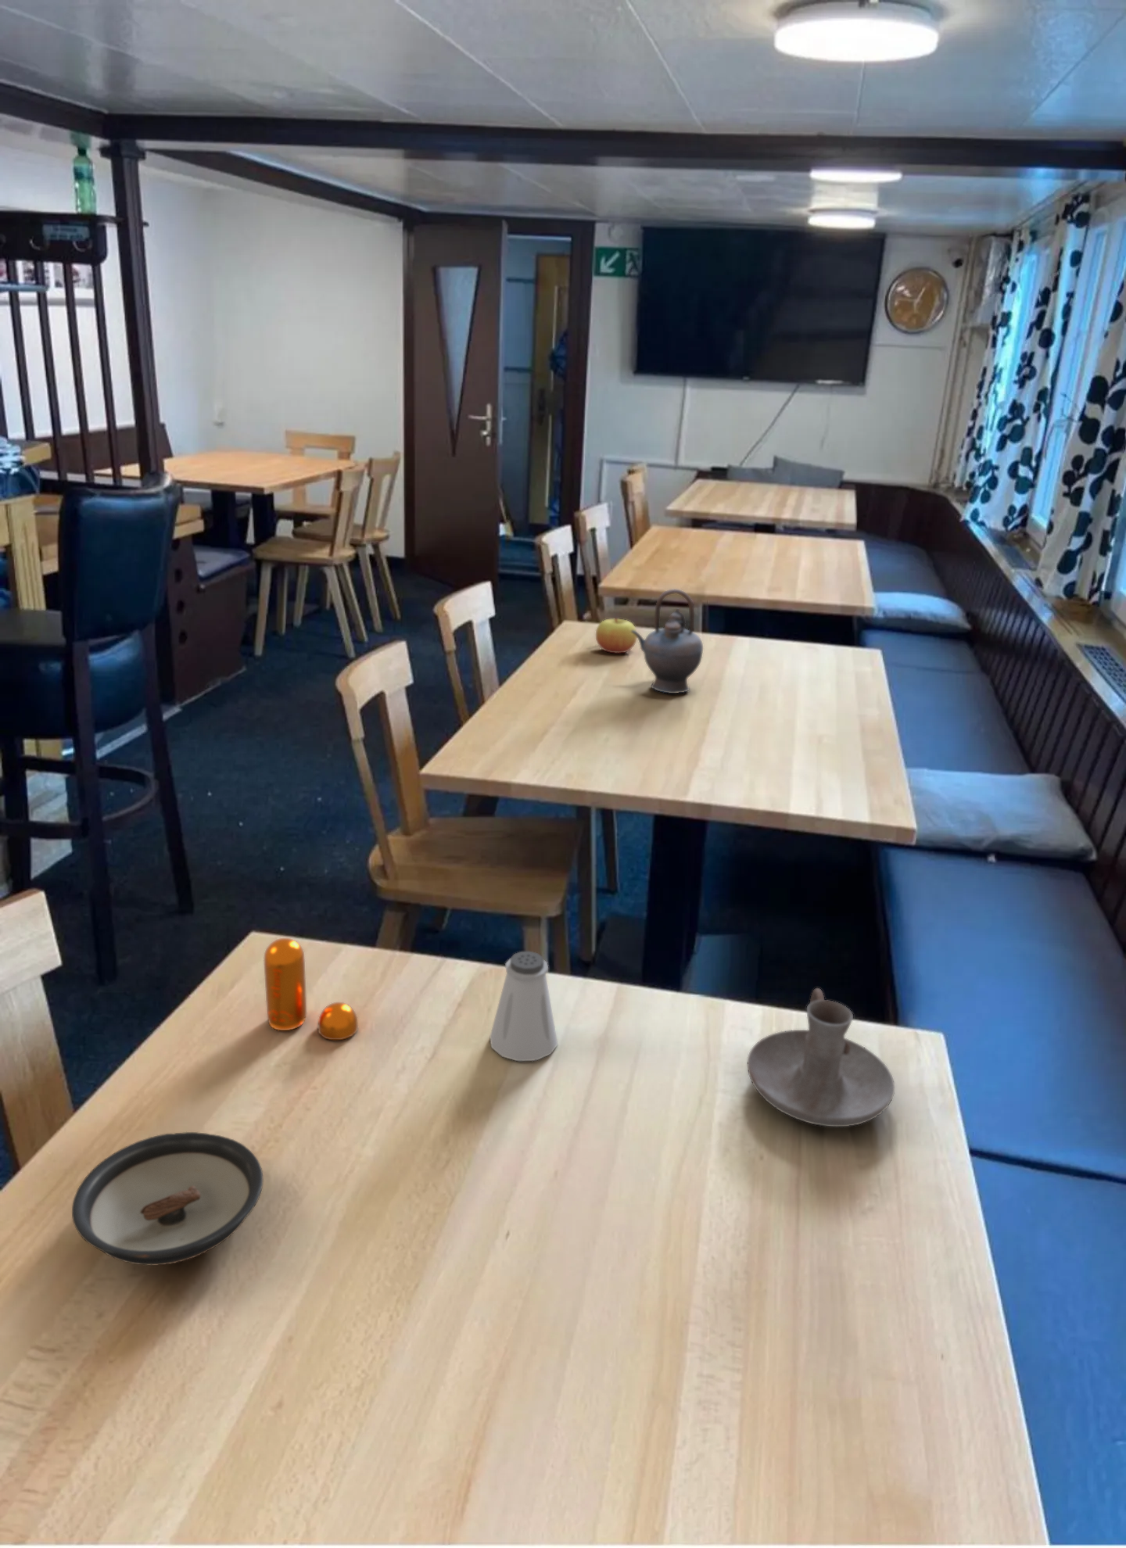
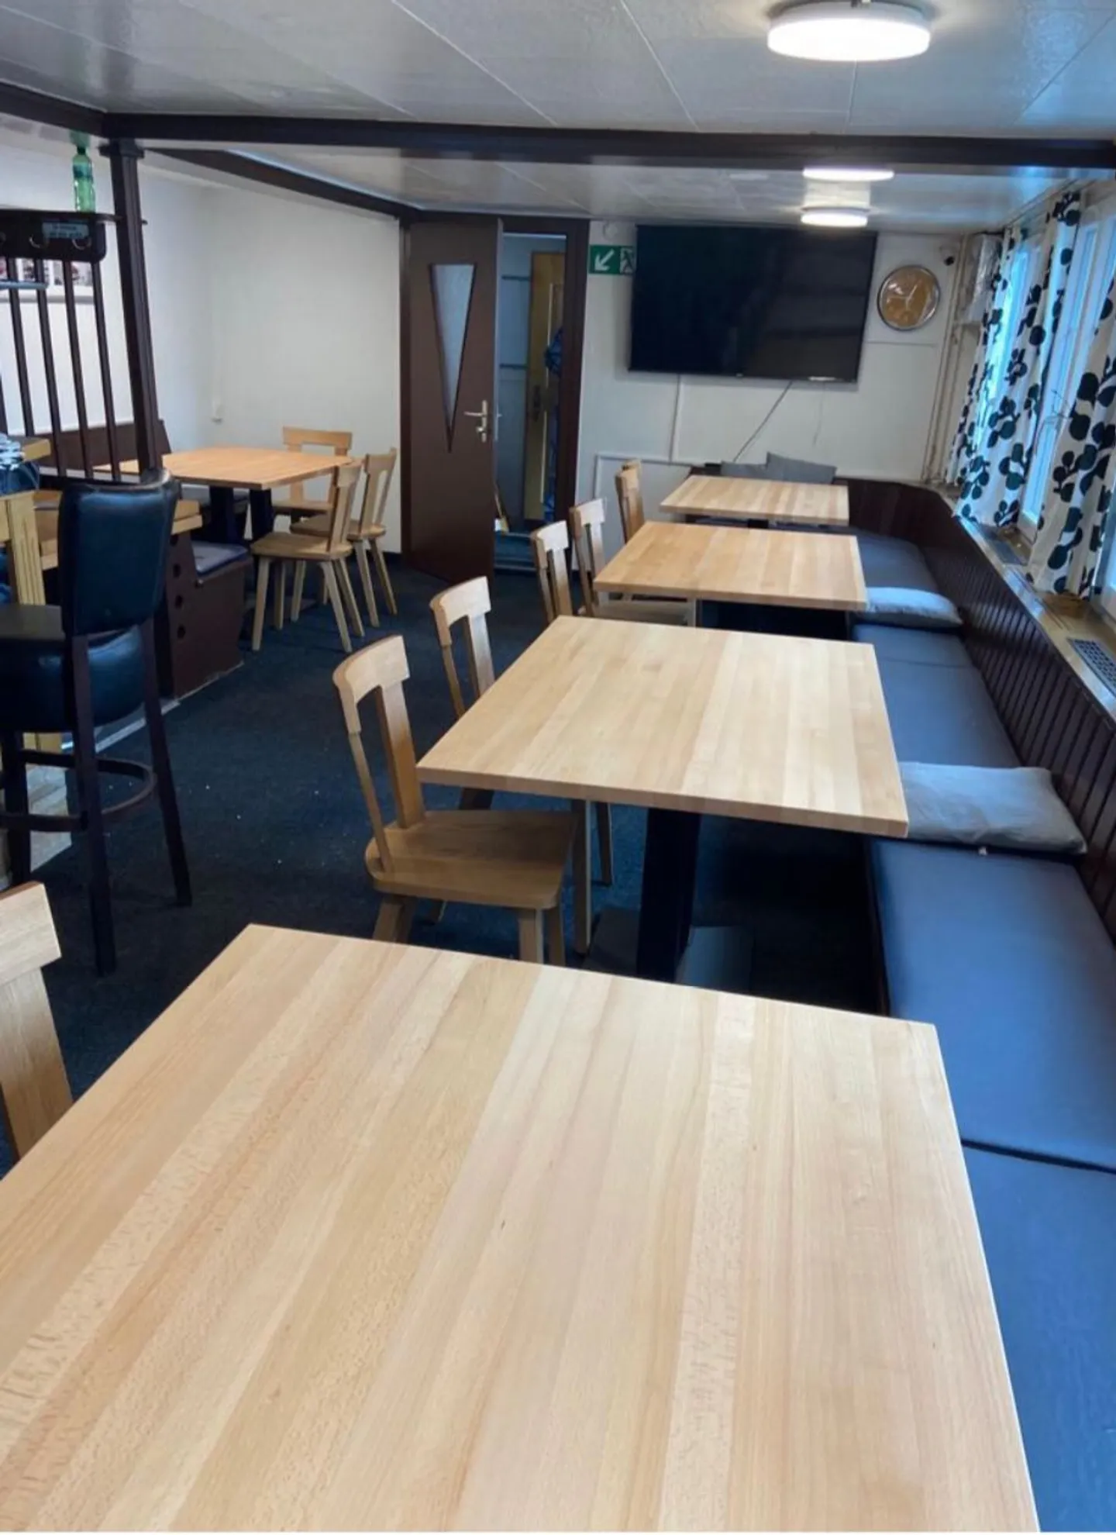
- saltshaker (525, 1001)
- candle holder (821, 1043)
- saucer (172, 1204)
- teapot (667, 638)
- pepper shaker (305, 986)
- apple (616, 635)
